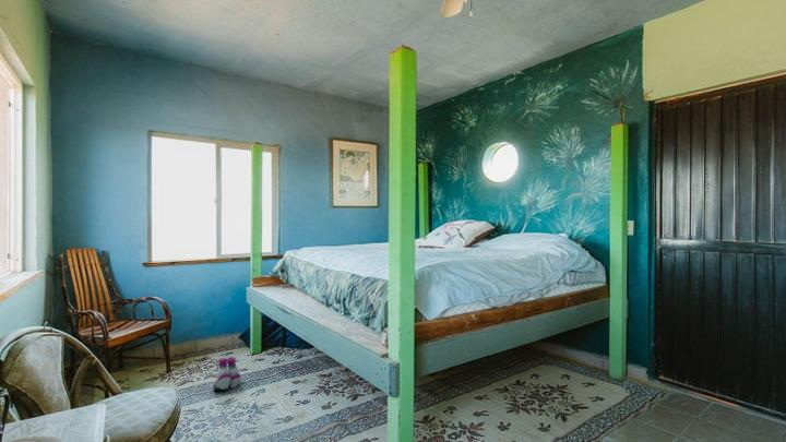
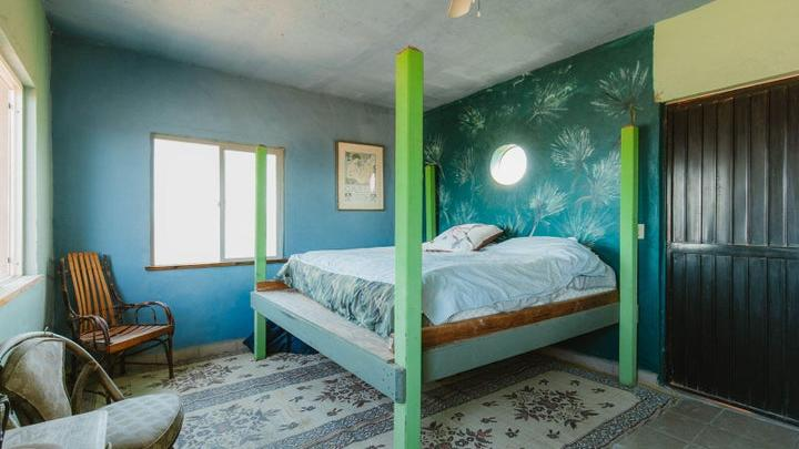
- boots (226, 371)
